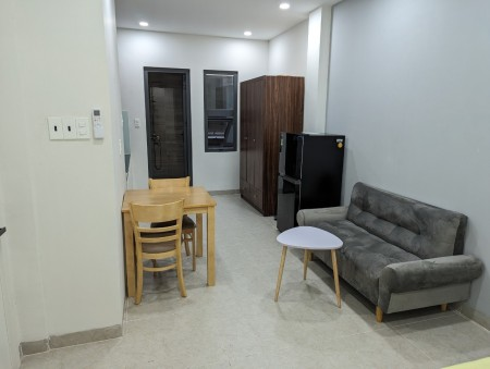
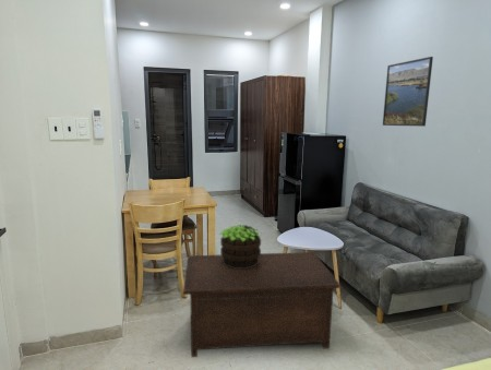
+ potted plant (240, 243)
+ cabinet (256, 299)
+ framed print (405, 94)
